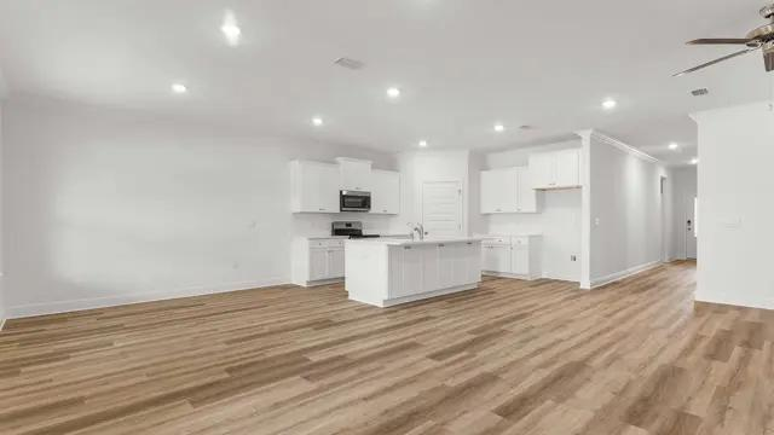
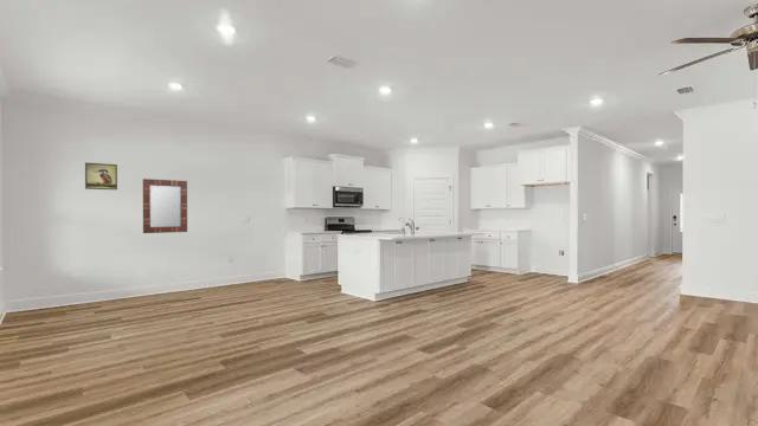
+ home mirror (166, 206)
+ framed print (101, 176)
